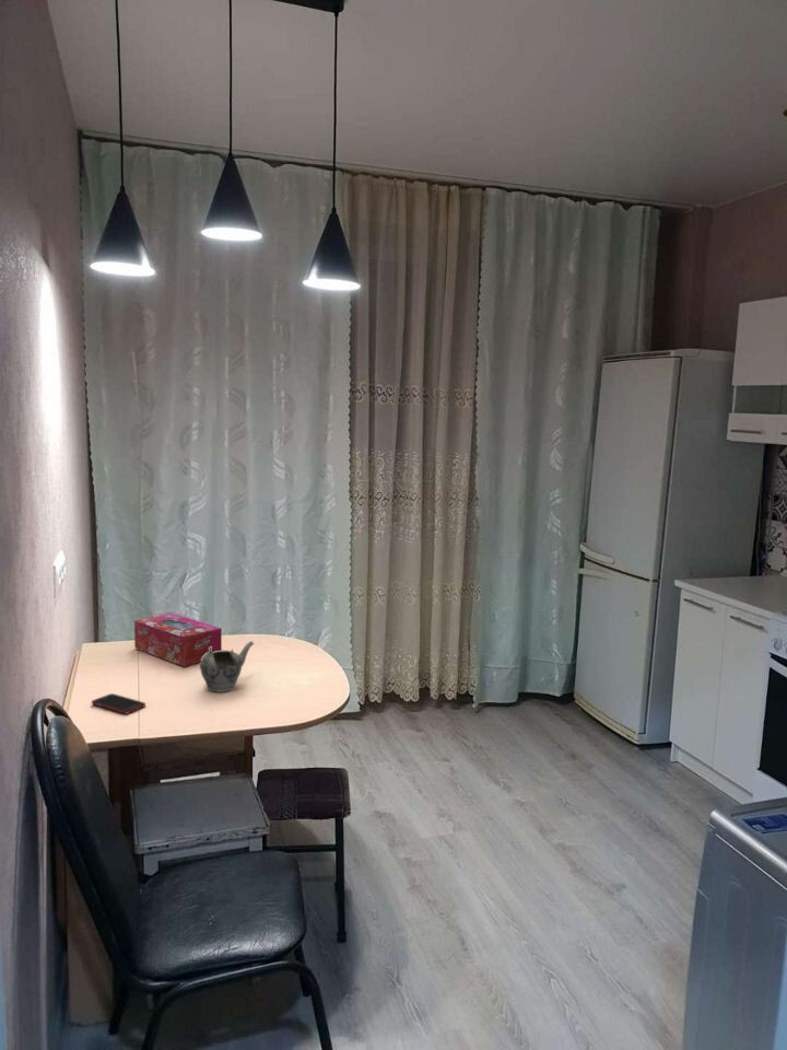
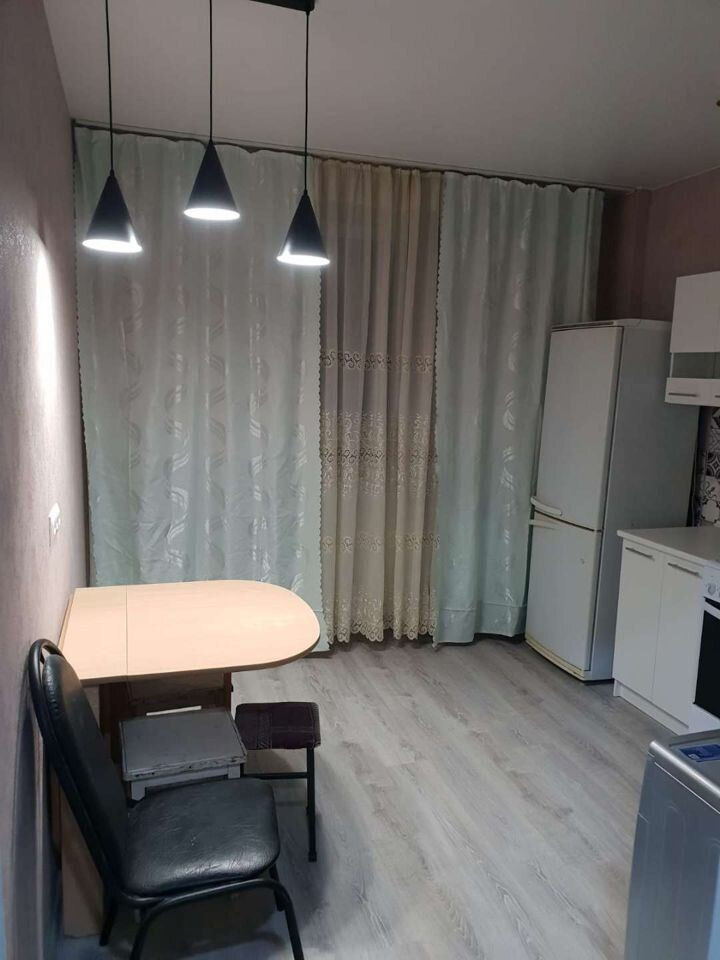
- teapot (227, 665)
- tissue box (177, 638)
- cell phone (118, 703)
